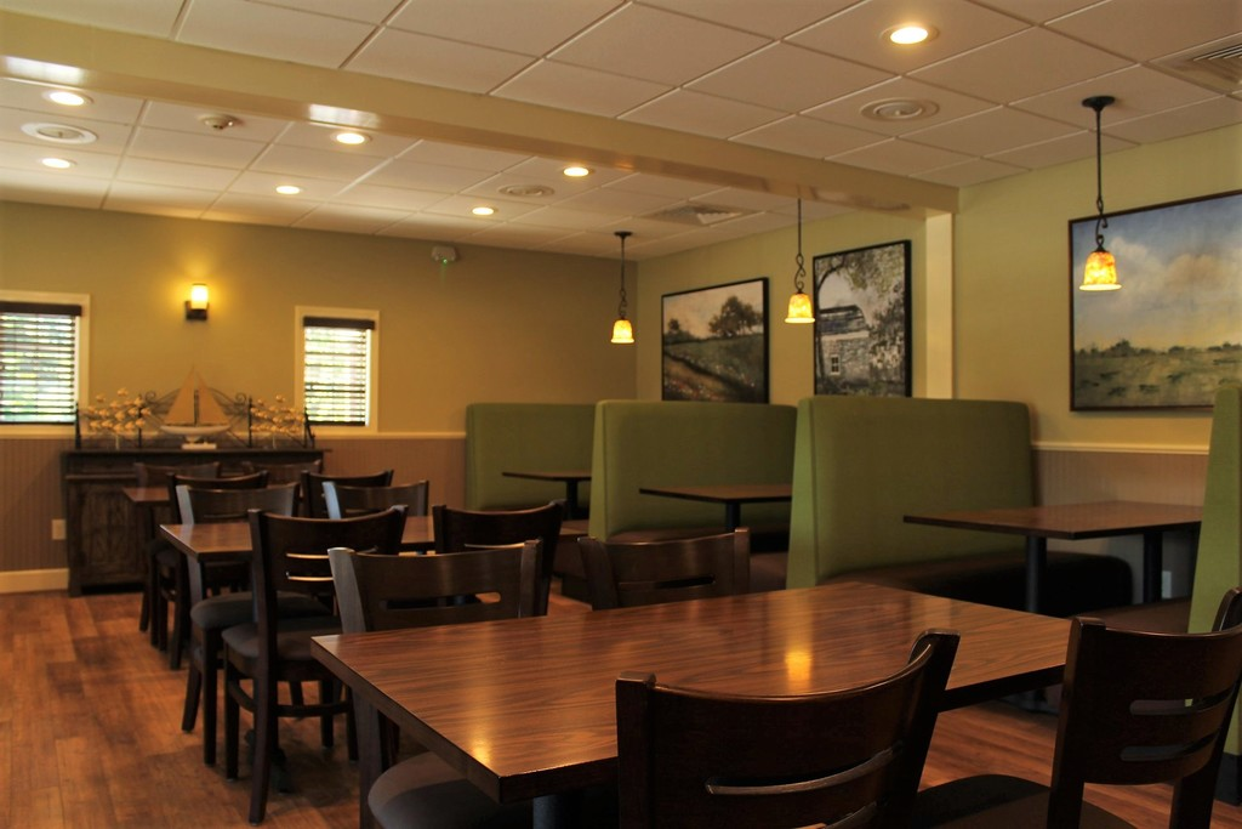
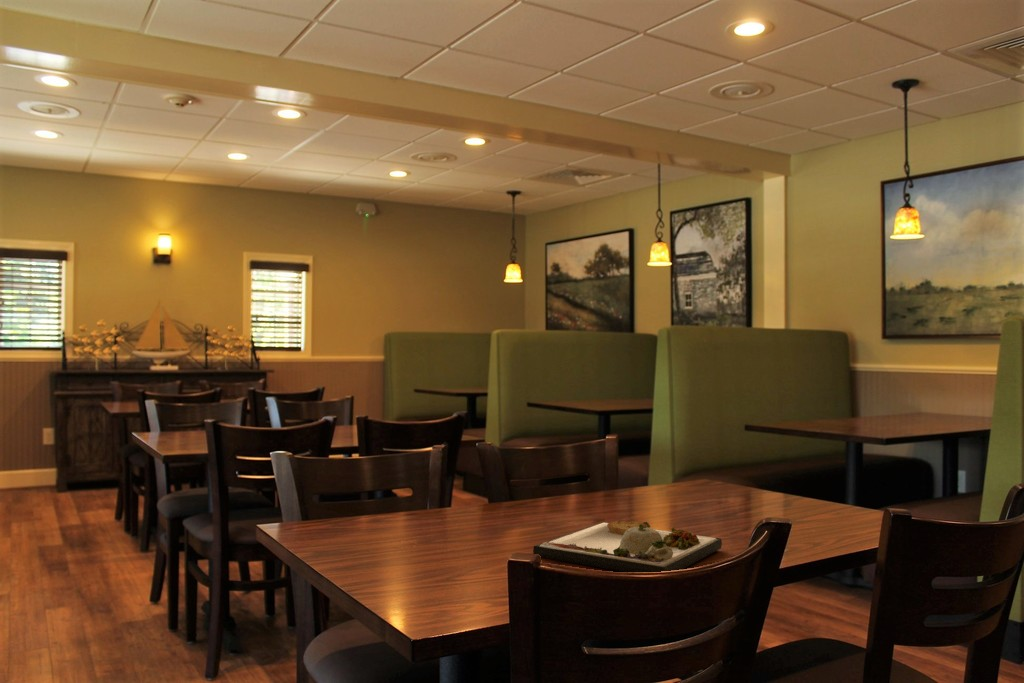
+ dinner plate (629, 535)
